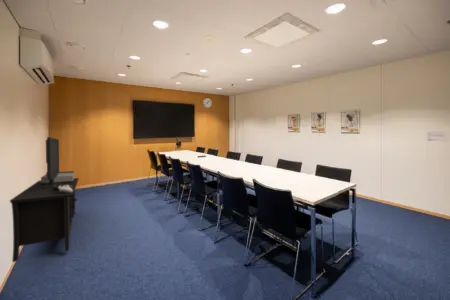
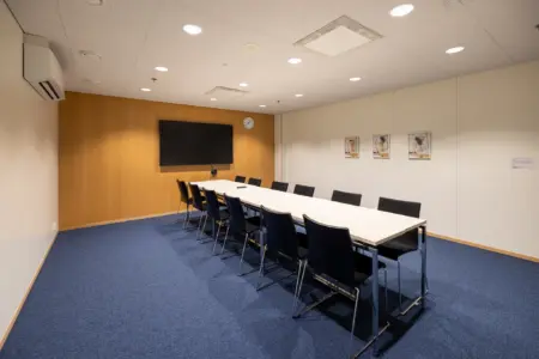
- media console (53, 185)
